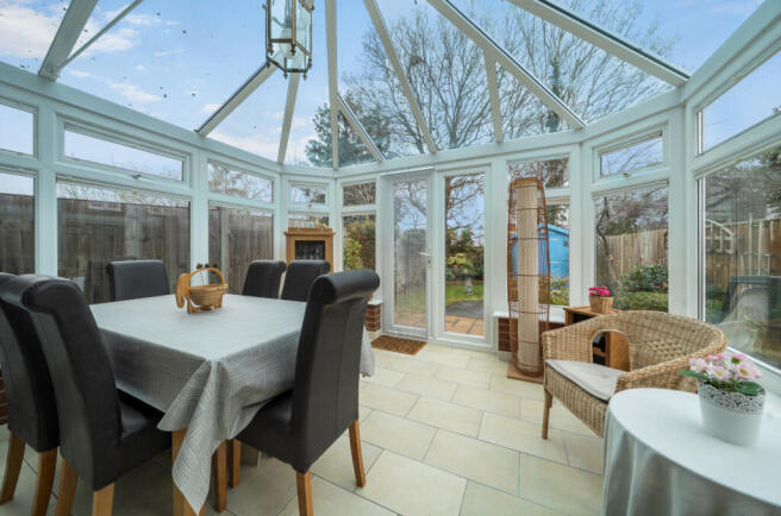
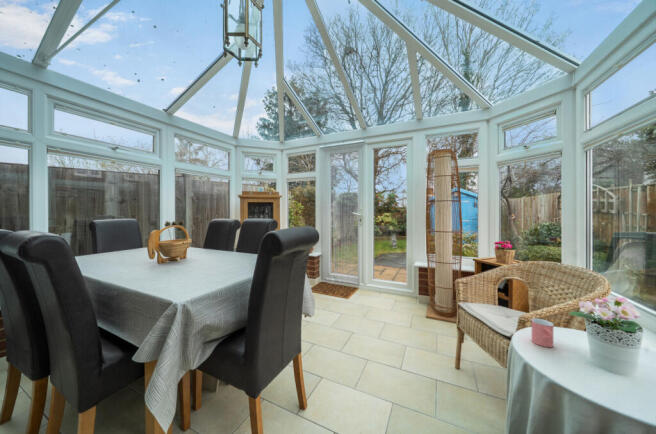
+ cup (544, 334)
